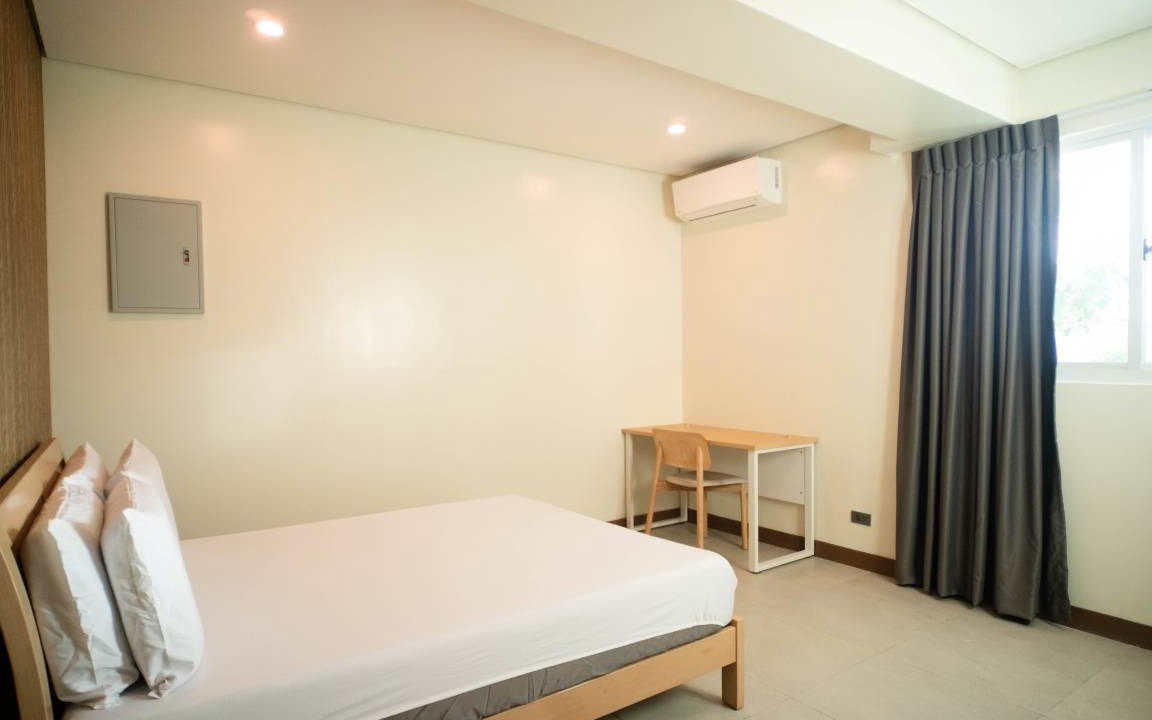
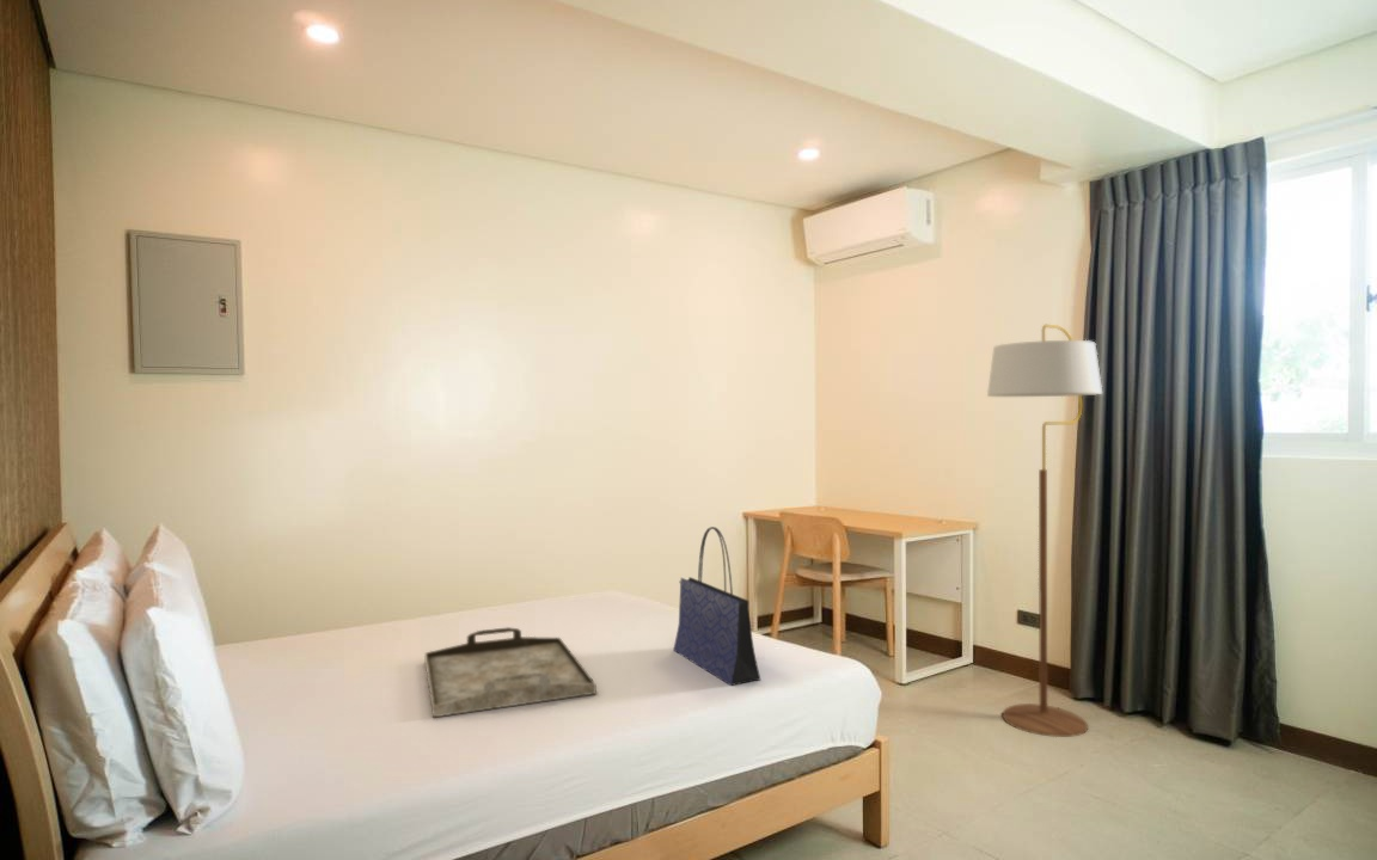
+ serving tray (504, 663)
+ floor lamp (1046, 522)
+ tote bag (711, 594)
